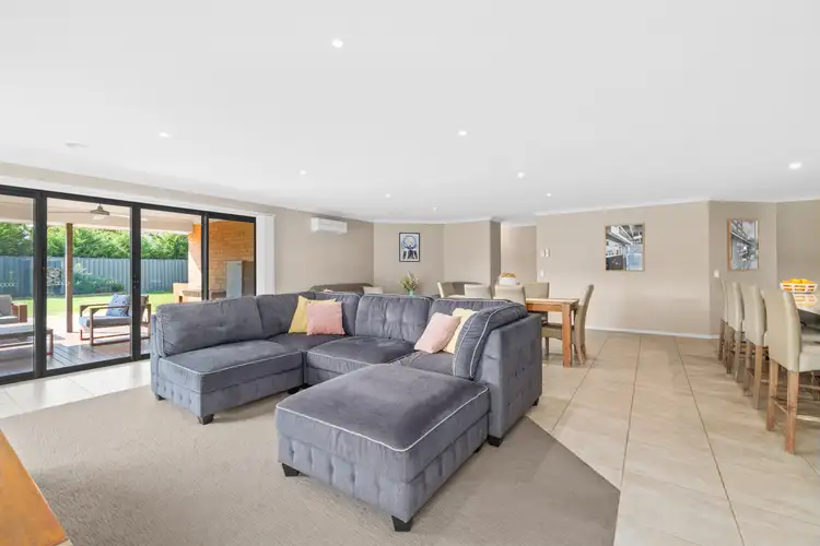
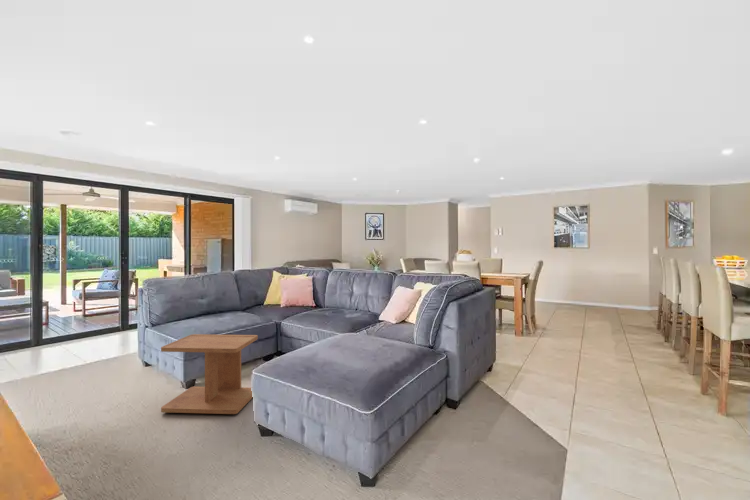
+ side table (212, 371)
